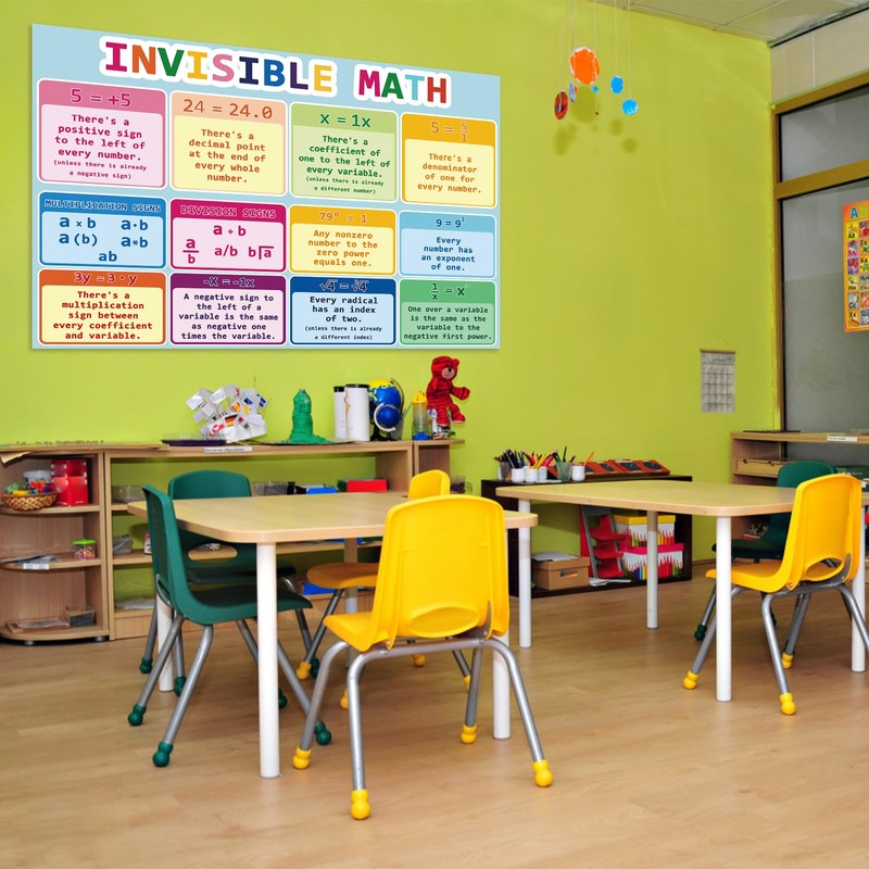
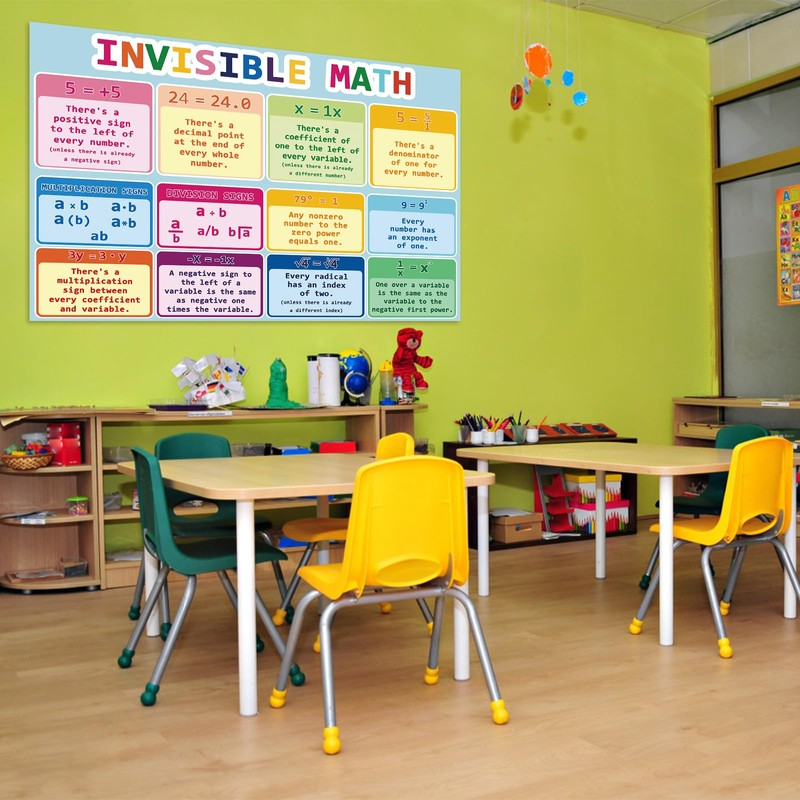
- calendar (718, 374)
